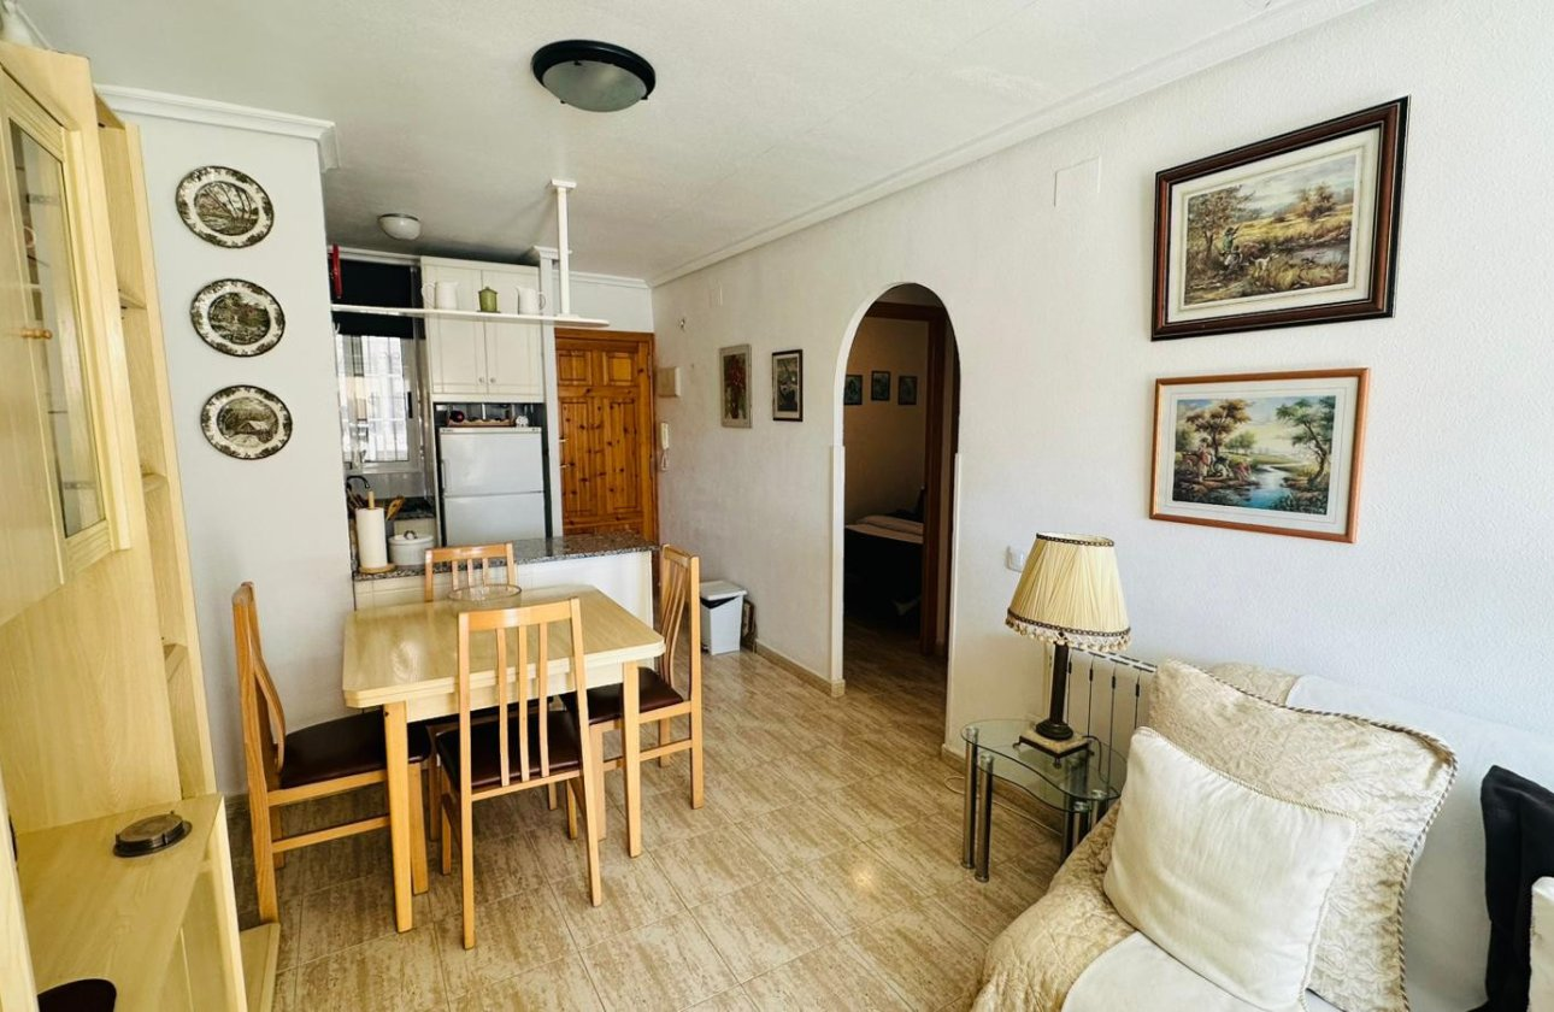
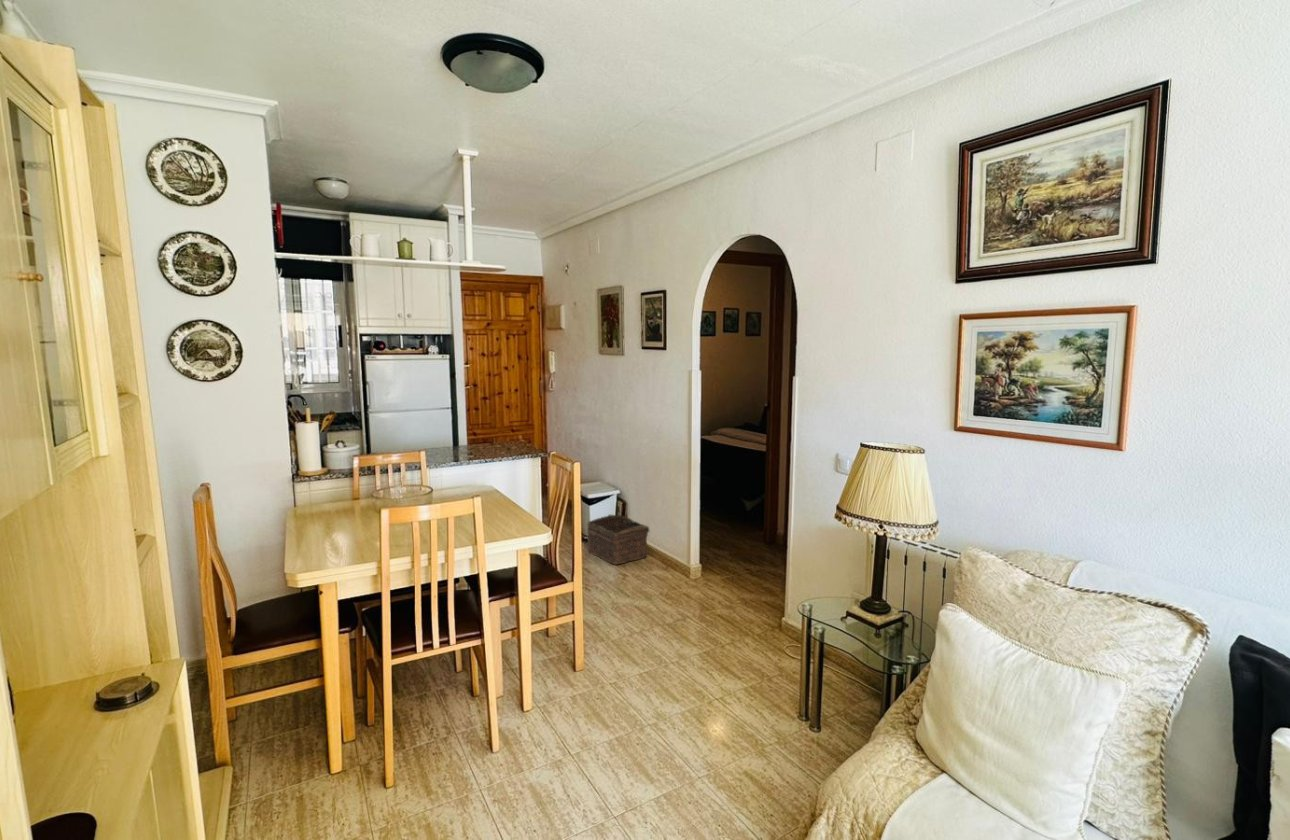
+ basket (620, 535)
